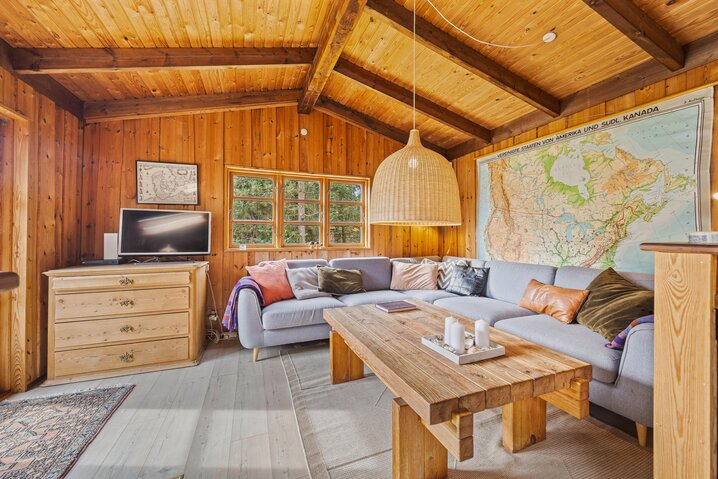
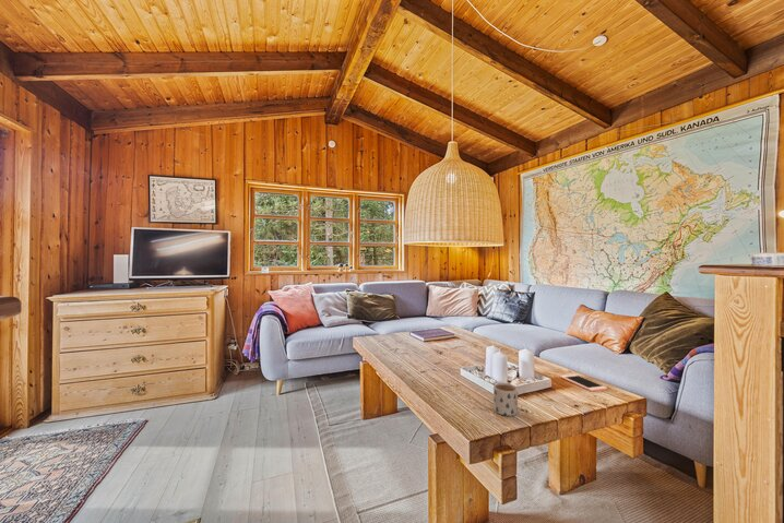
+ cell phone (582, 382)
+ mug (506, 396)
